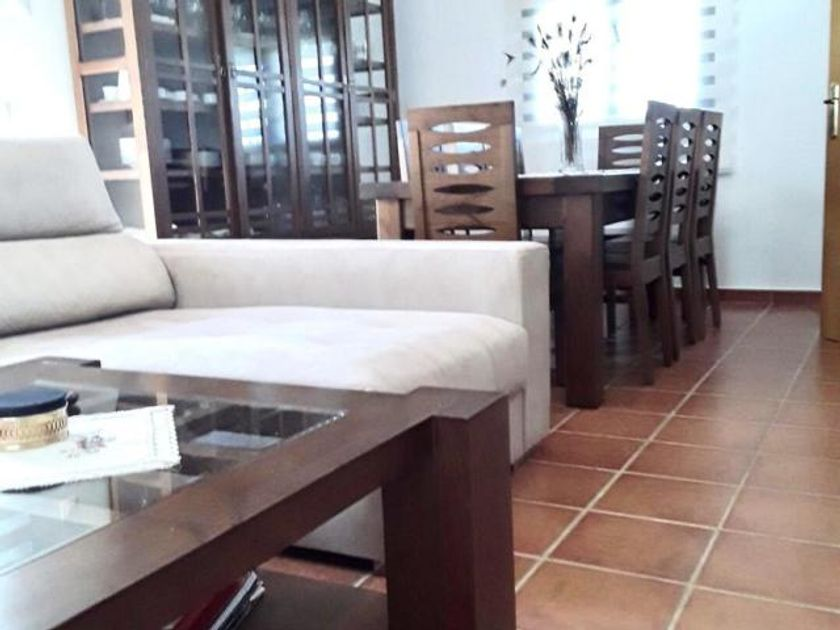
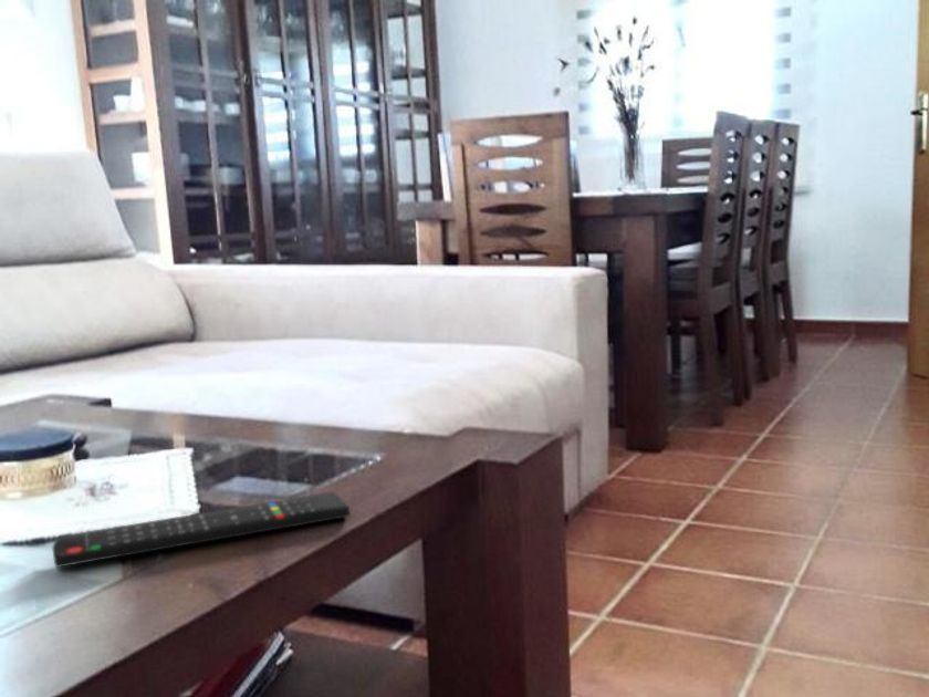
+ remote control (205, 529)
